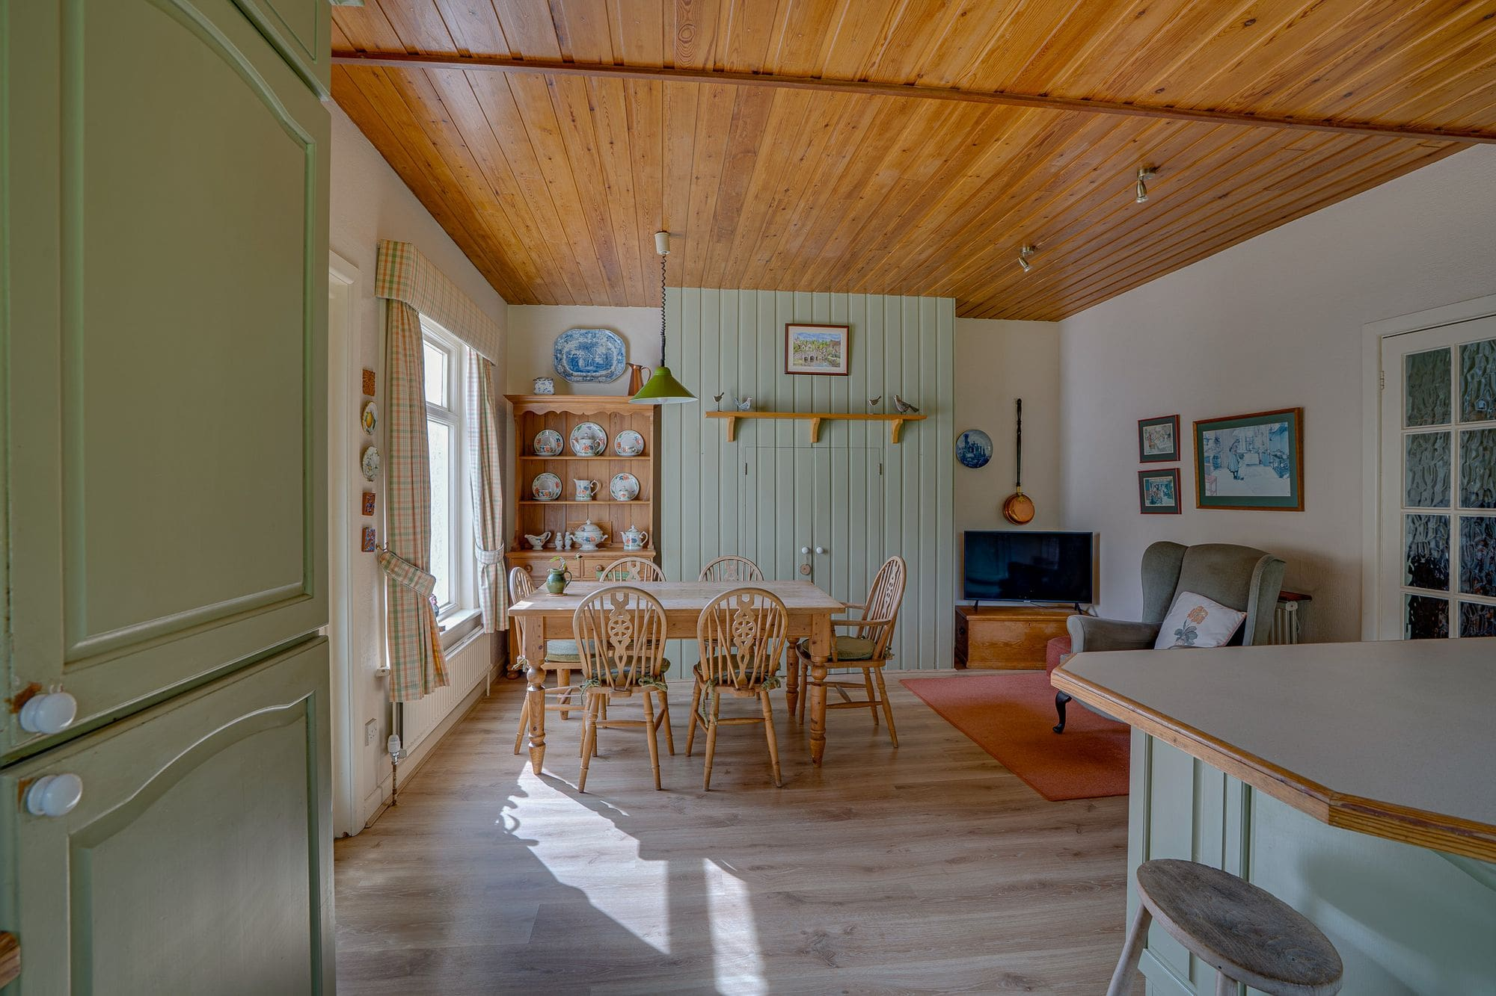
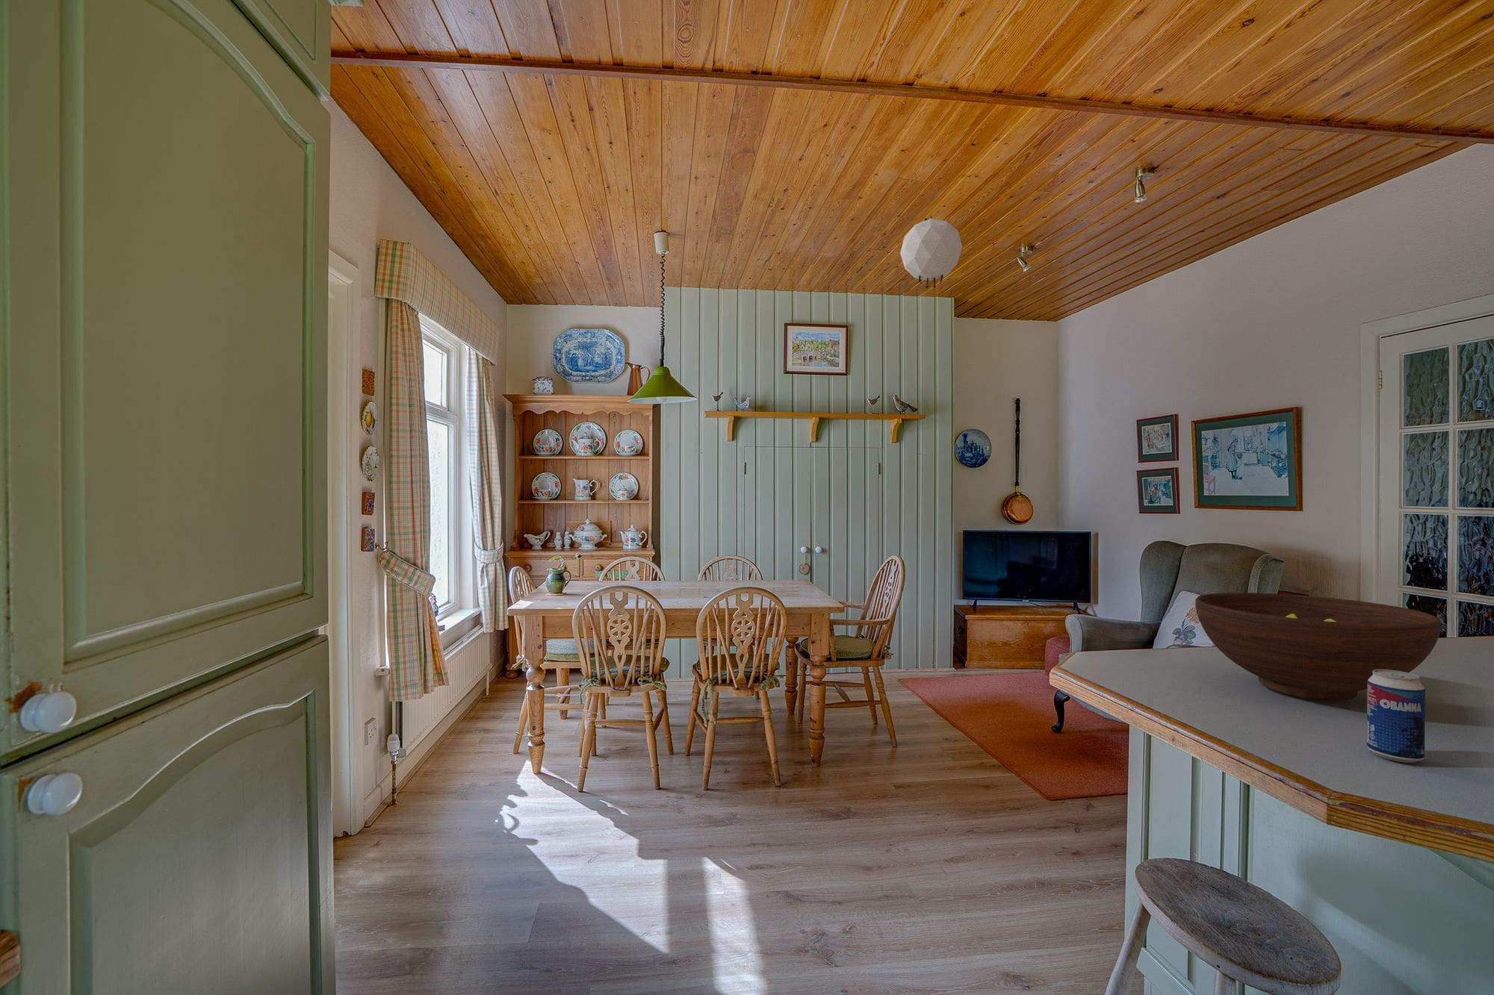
+ fruit bowl (1306, 649)
+ beverage can (1395, 715)
+ pendant light (931, 252)
